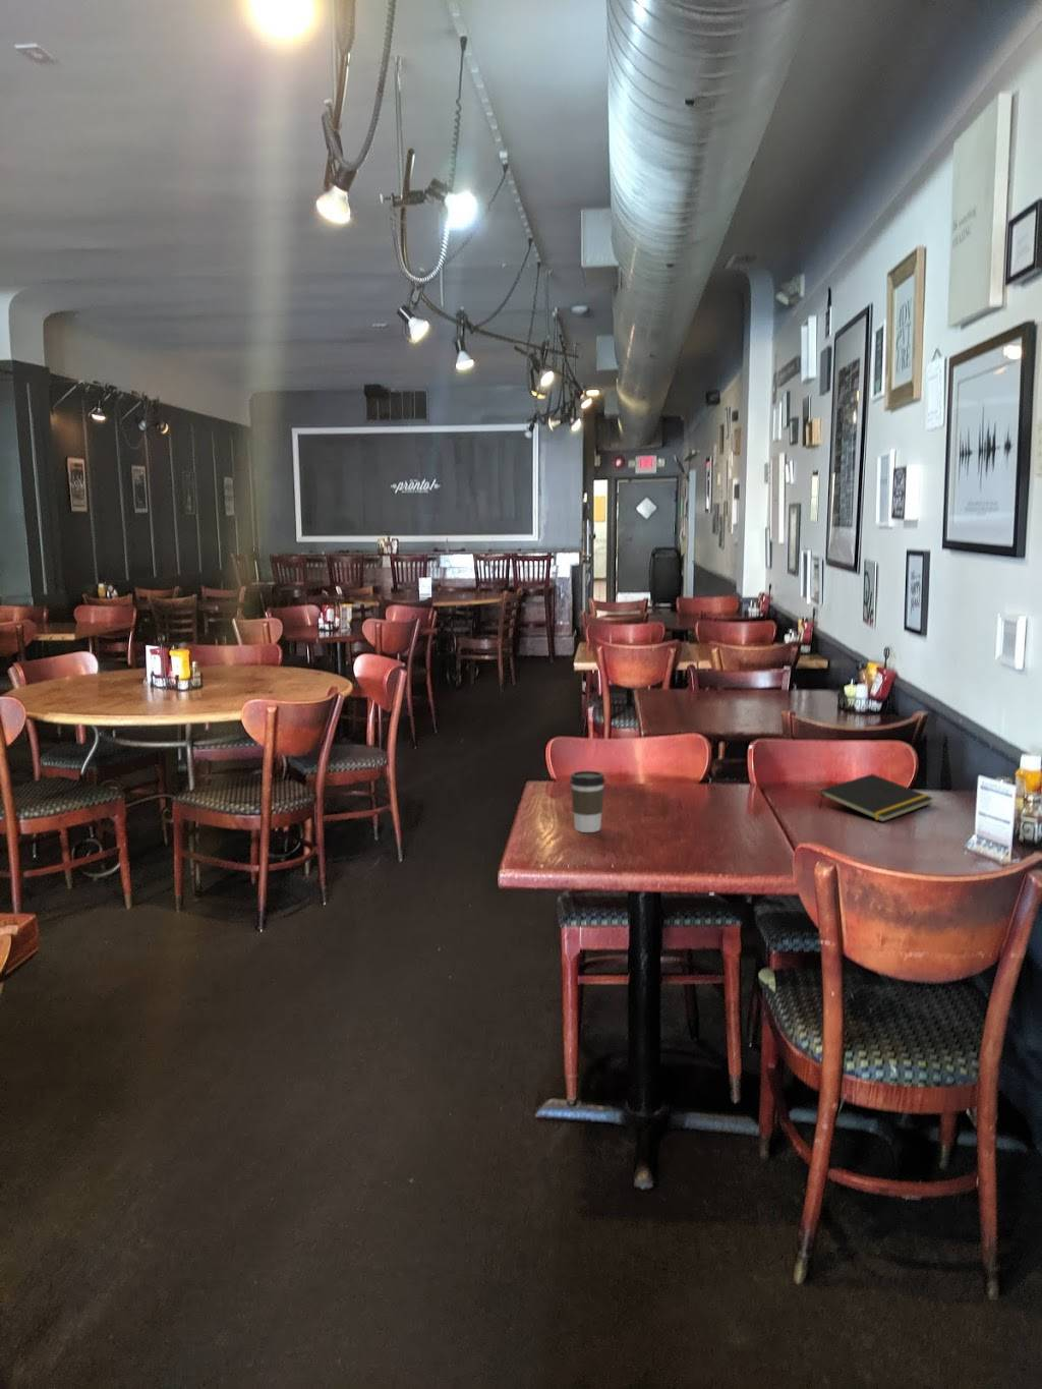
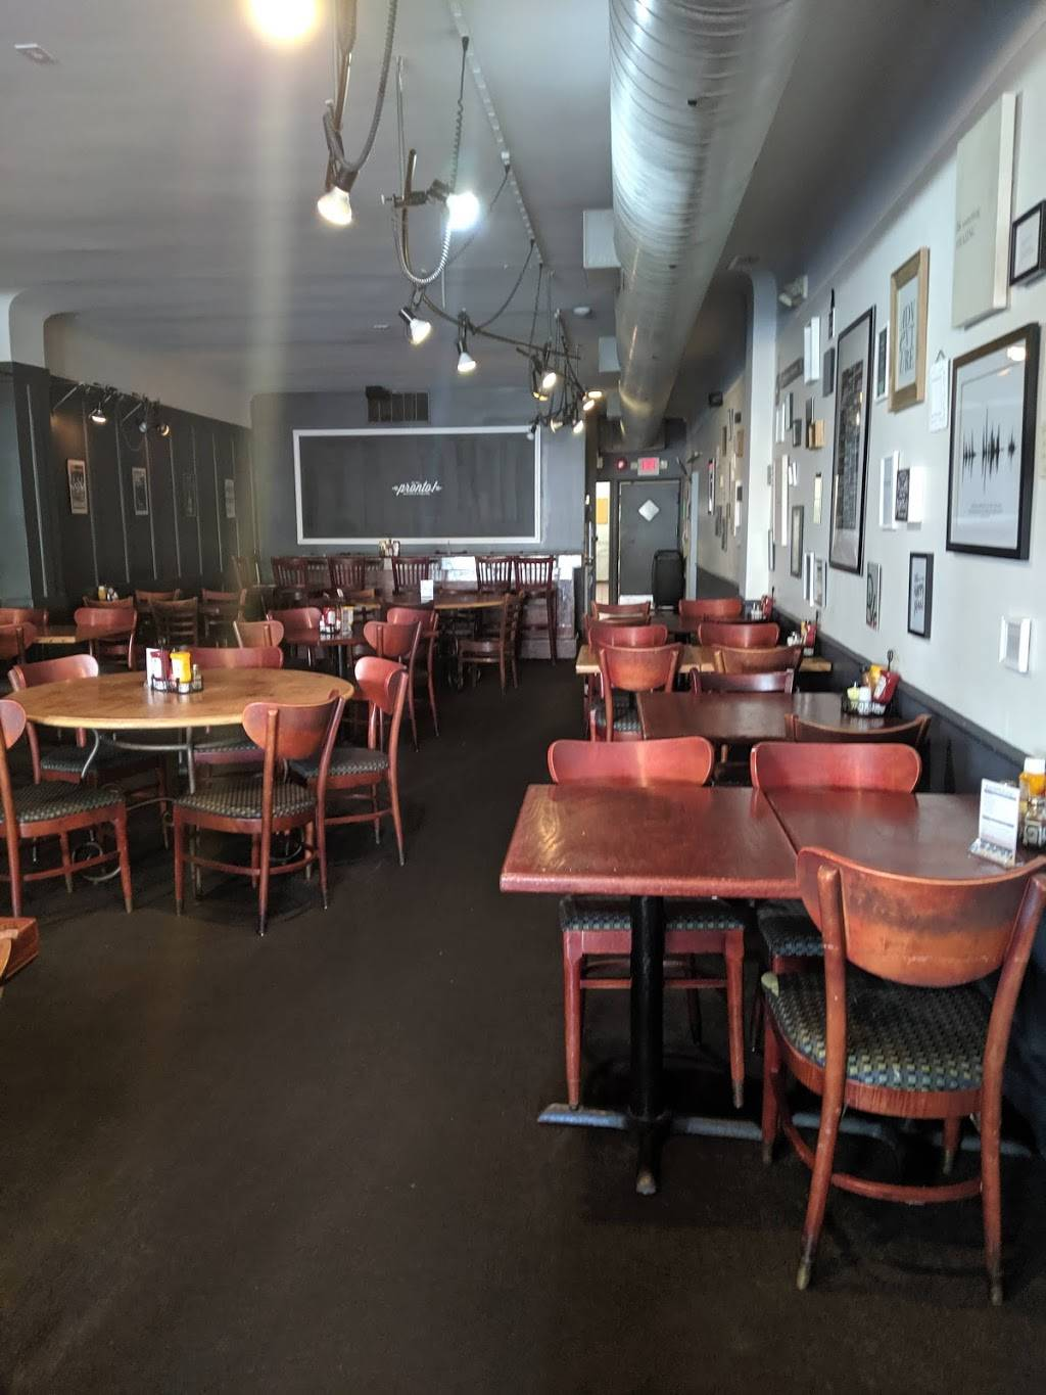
- notepad (876, 796)
- coffee cup (587, 801)
